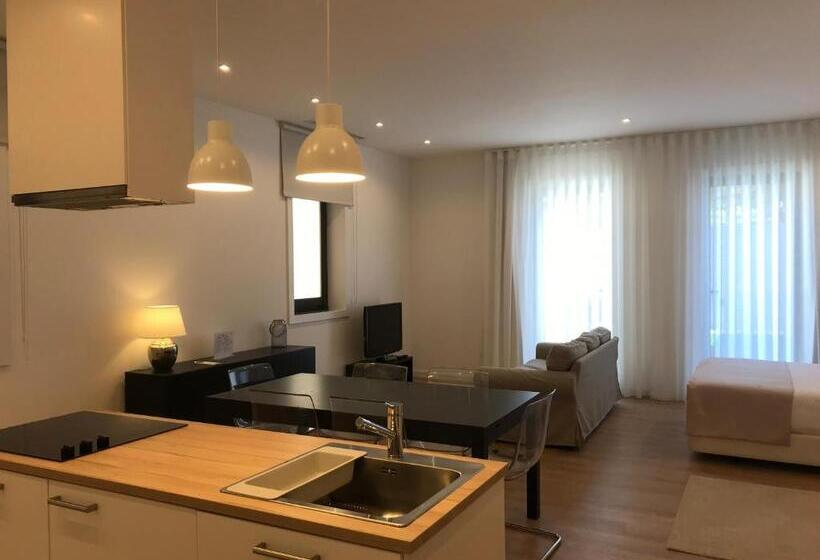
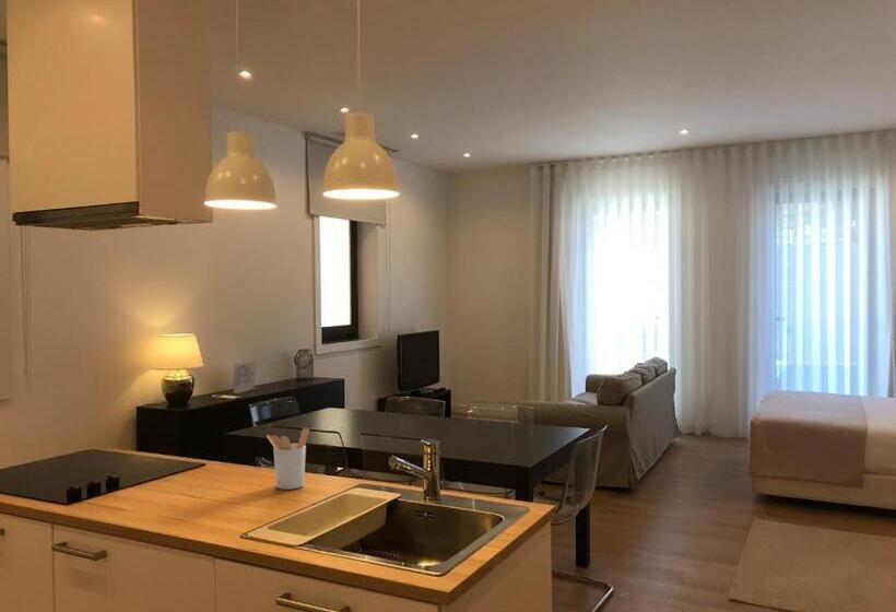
+ utensil holder (286, 458)
